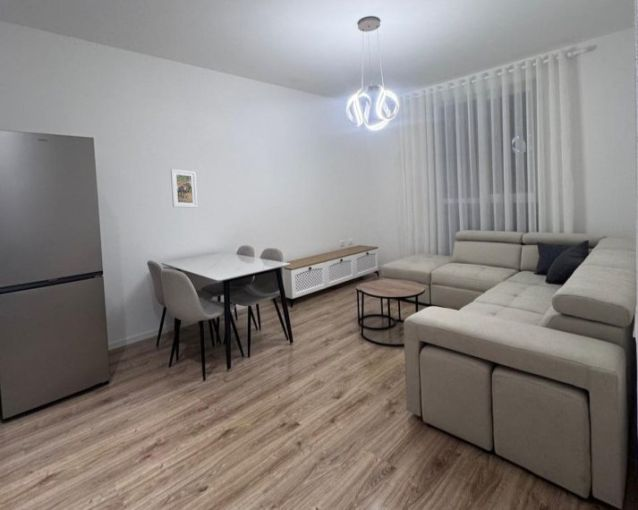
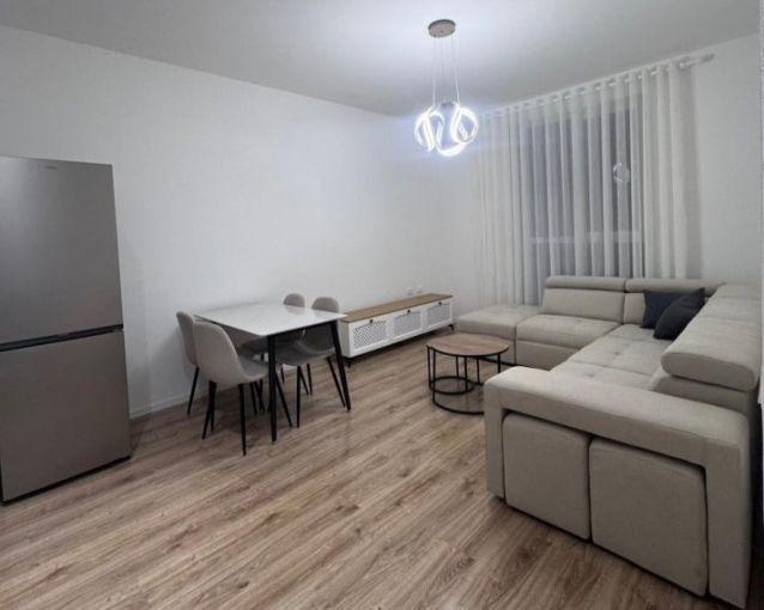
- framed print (184, 188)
